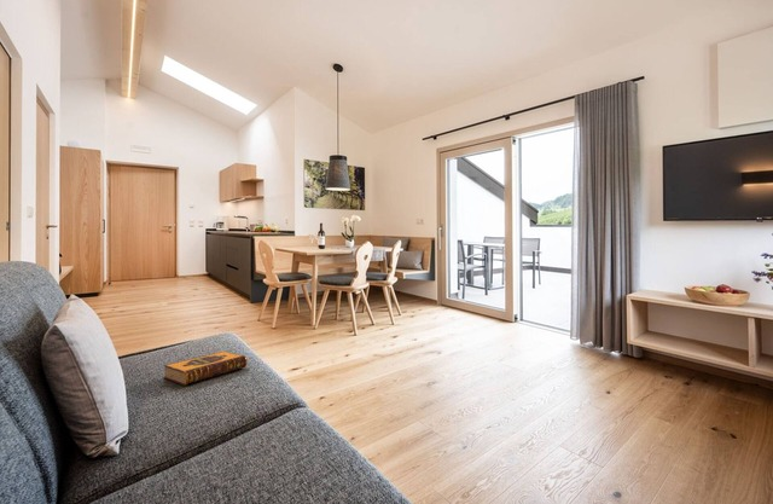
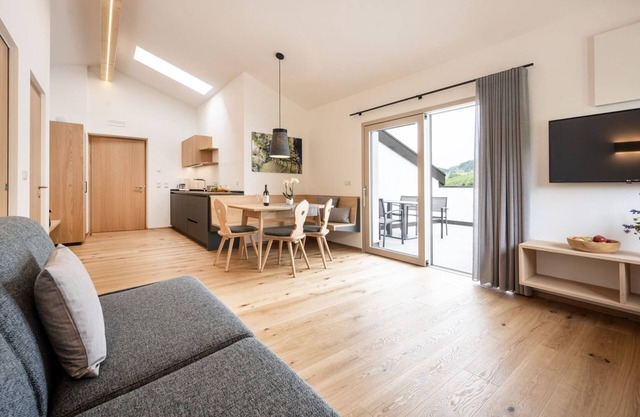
- hardback book (207, 366)
